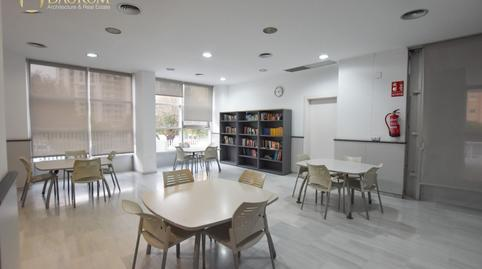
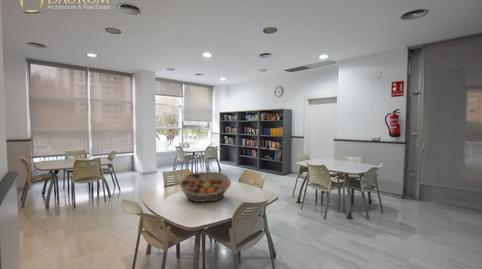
+ fruit basket (205, 186)
